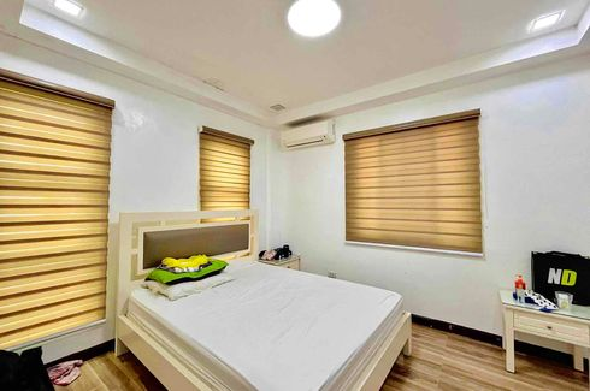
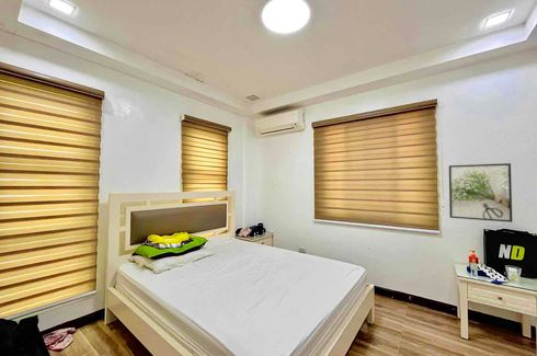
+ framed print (478, 192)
